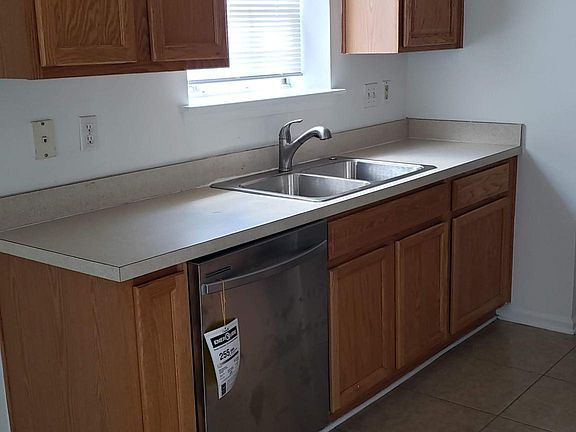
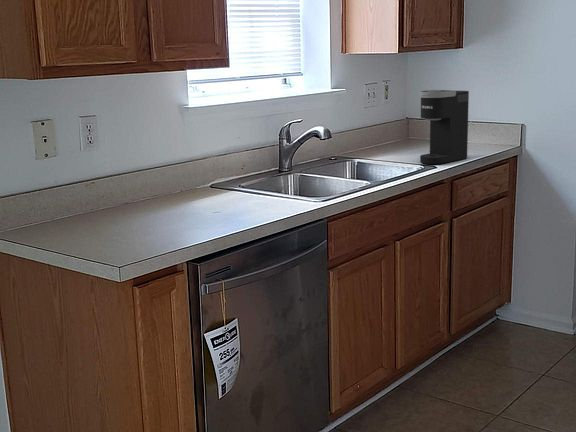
+ coffee maker (444, 125)
